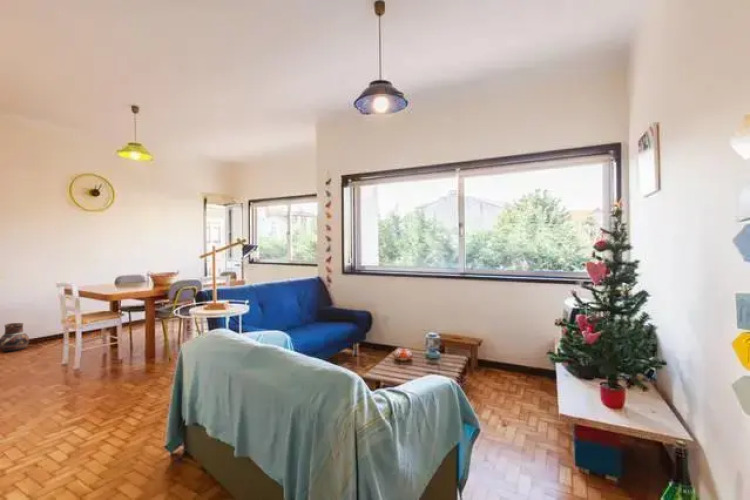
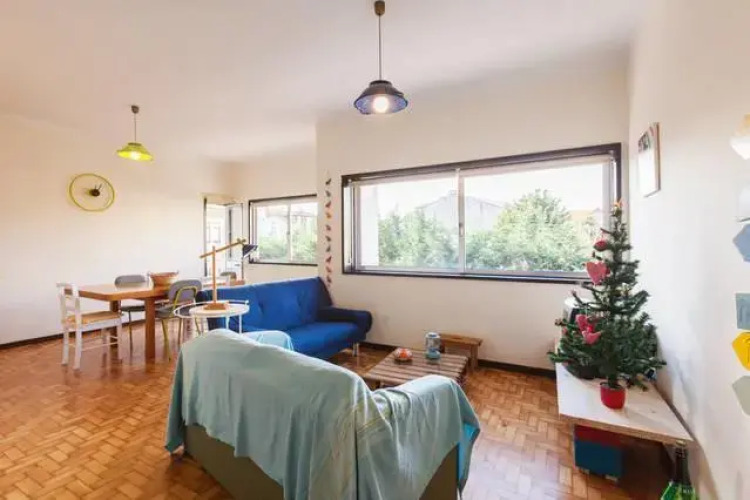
- ceramic pot (13, 336)
